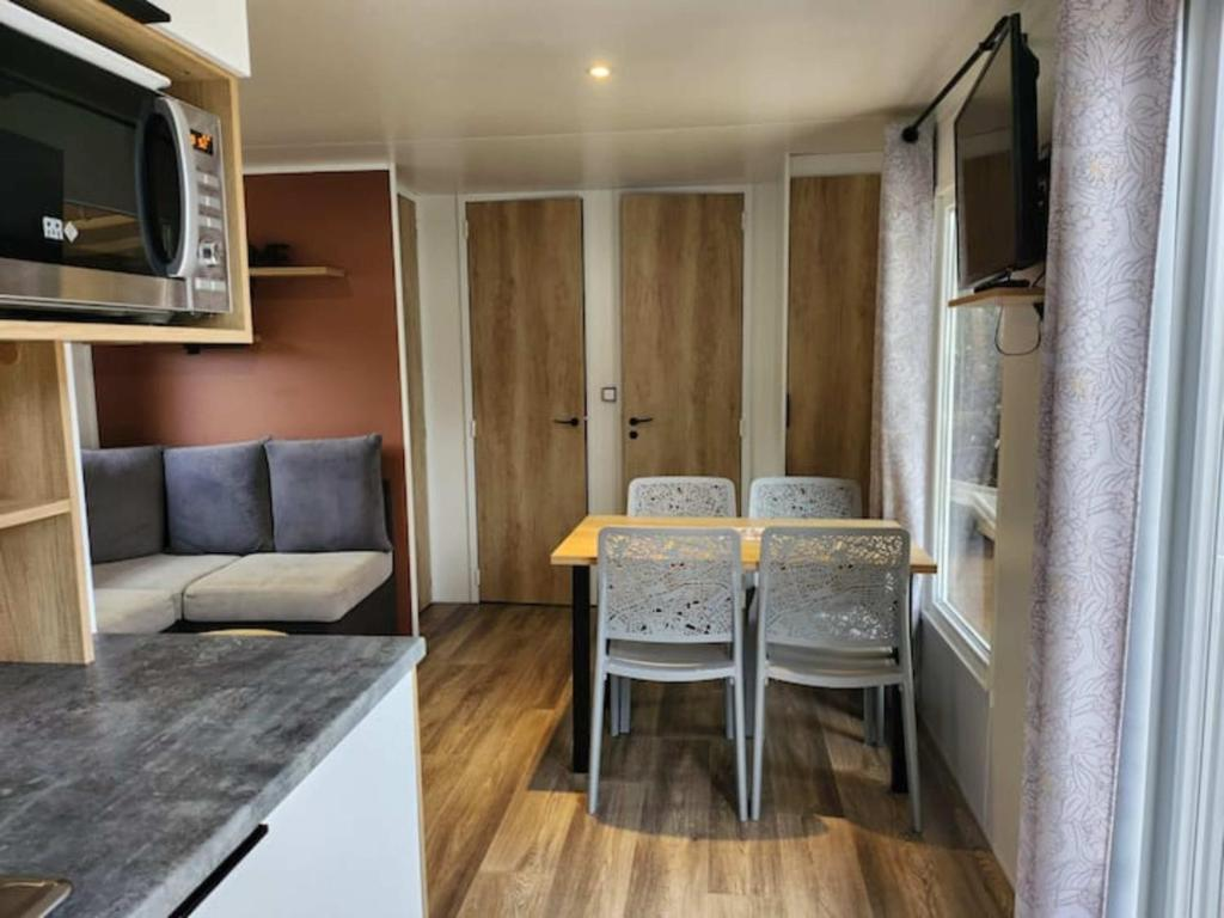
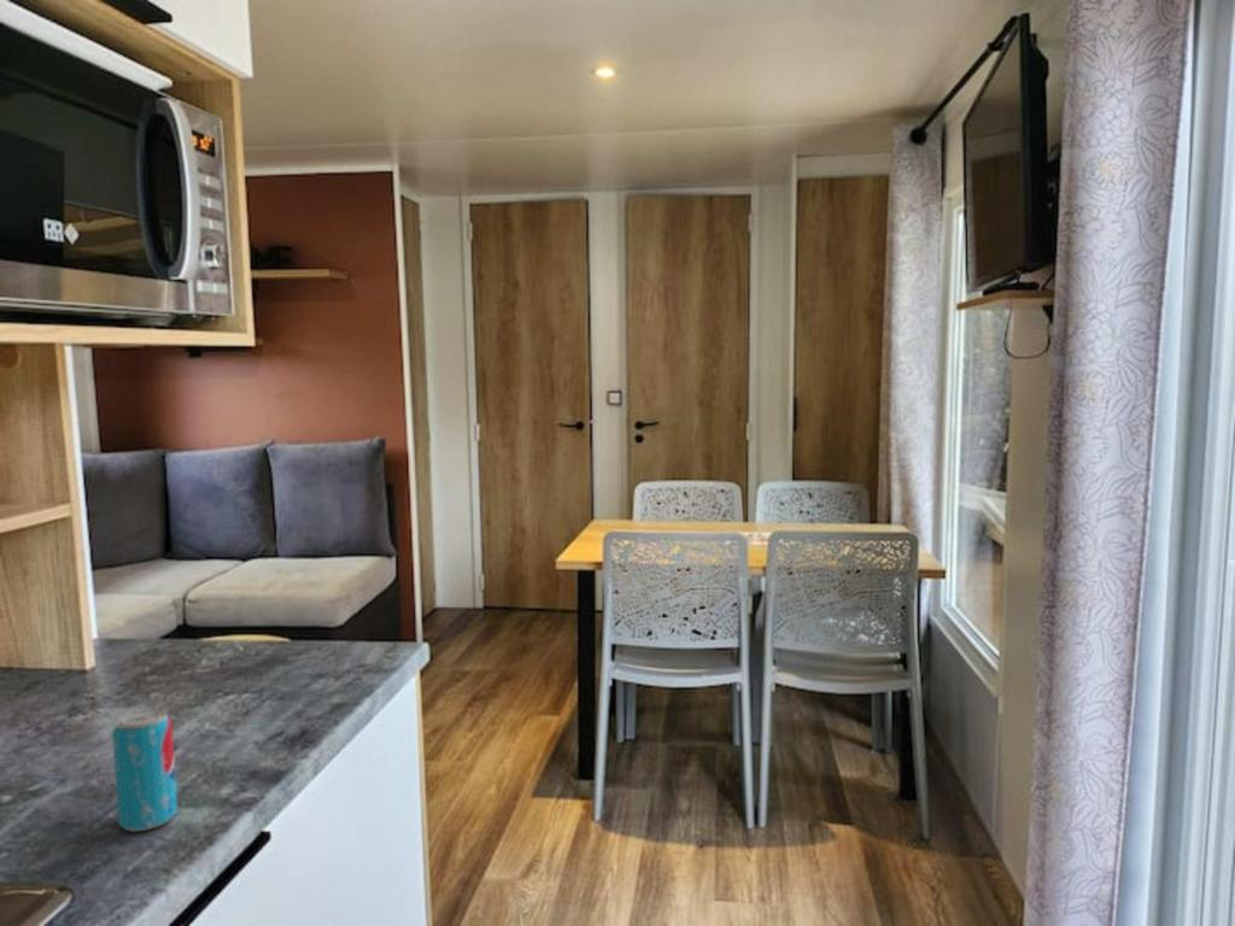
+ beverage can (145, 768)
